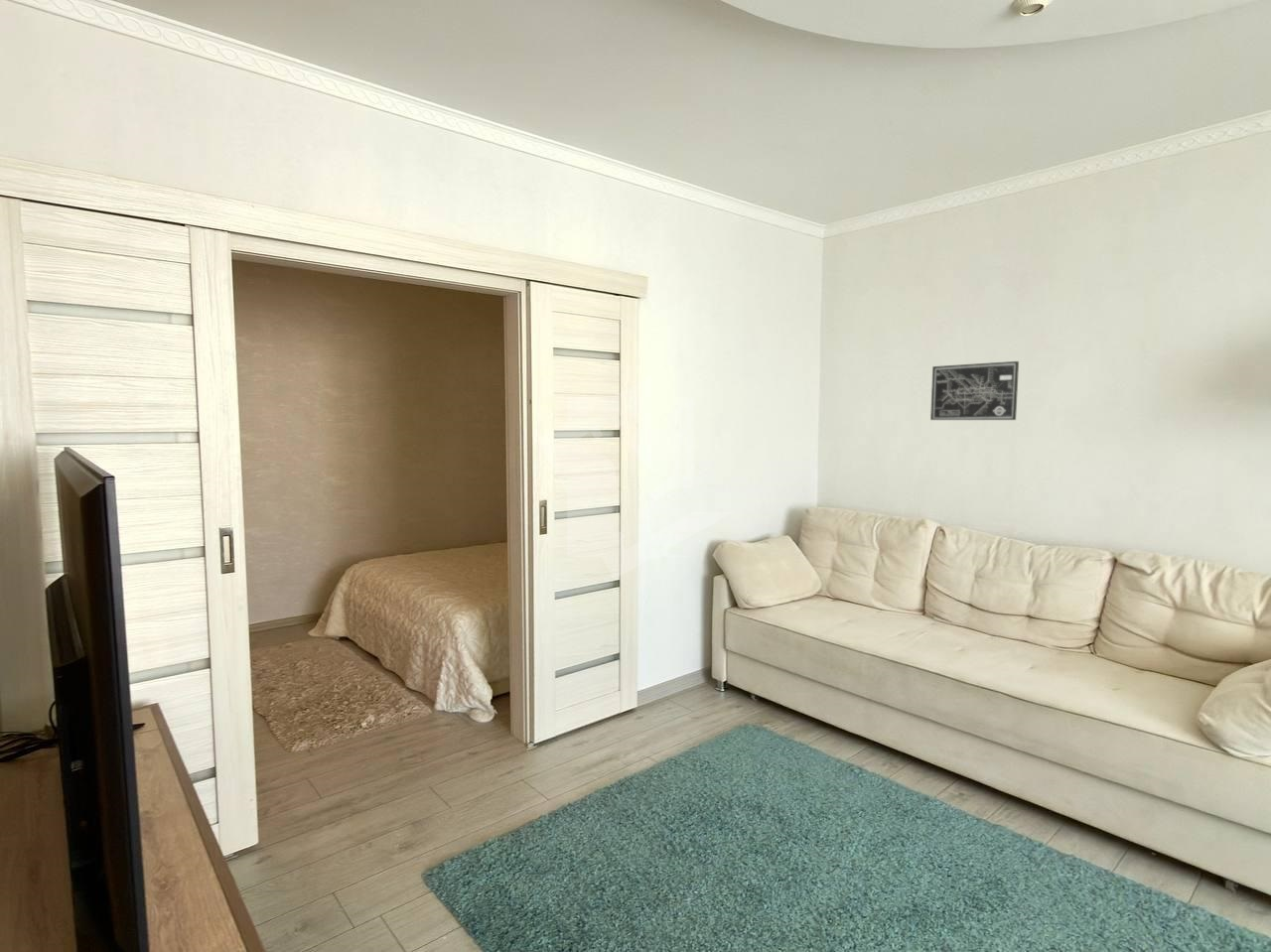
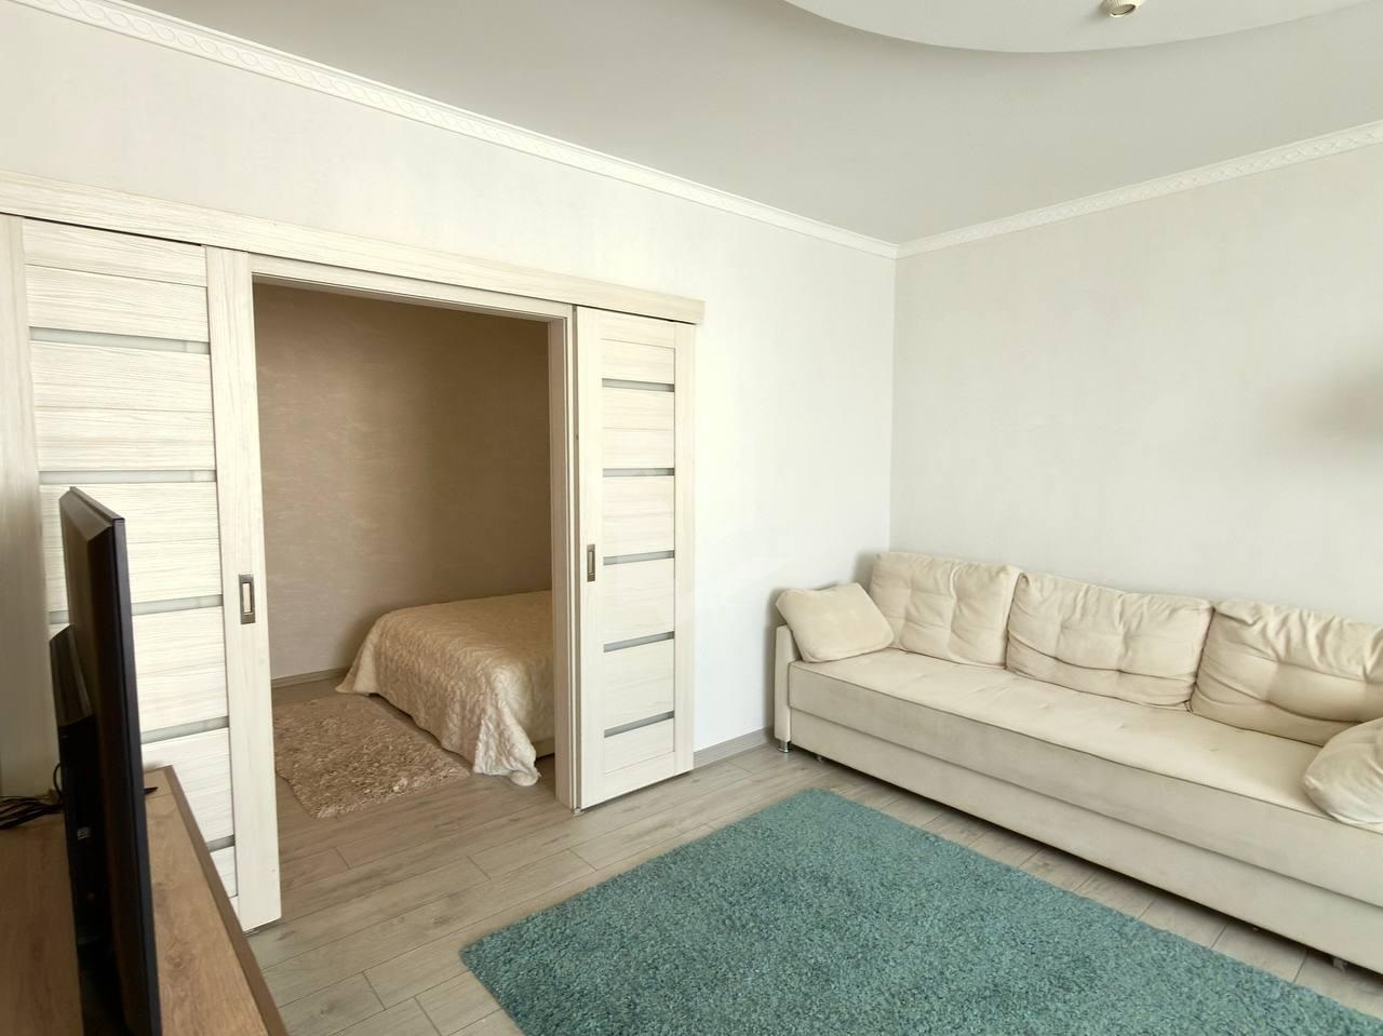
- wall art (972, 392)
